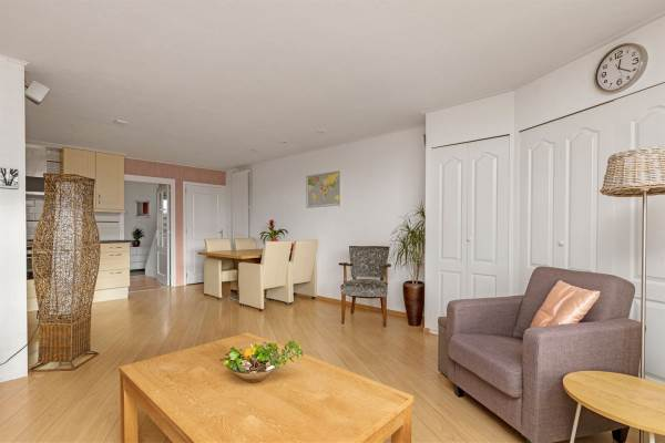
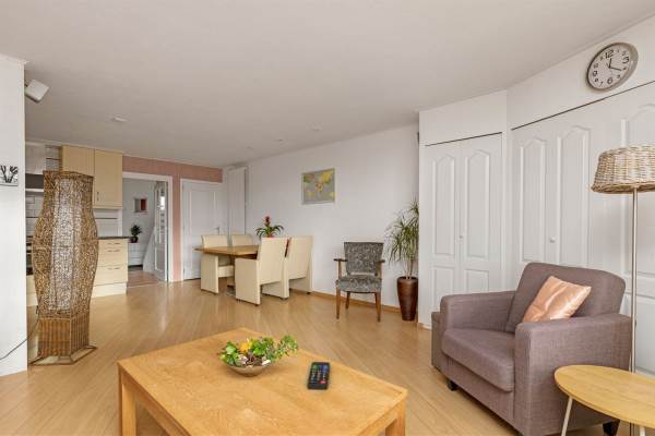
+ remote control (319, 374)
